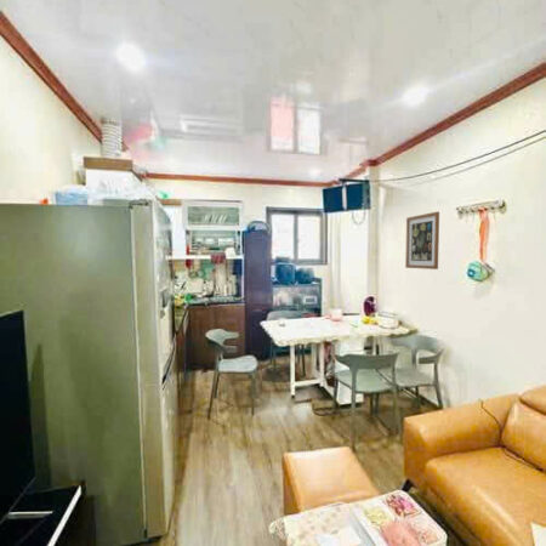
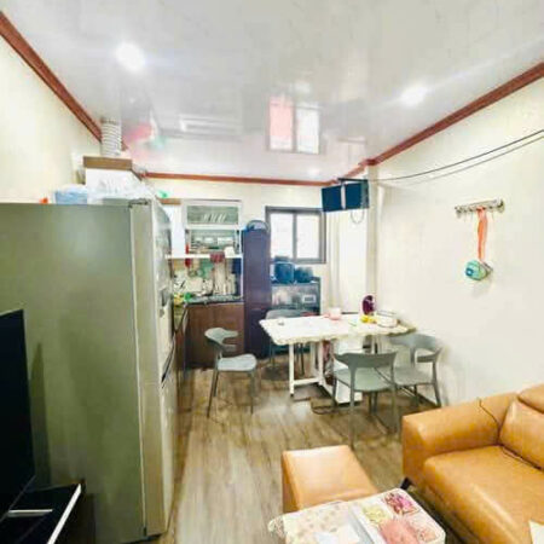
- wall art (421, 241)
